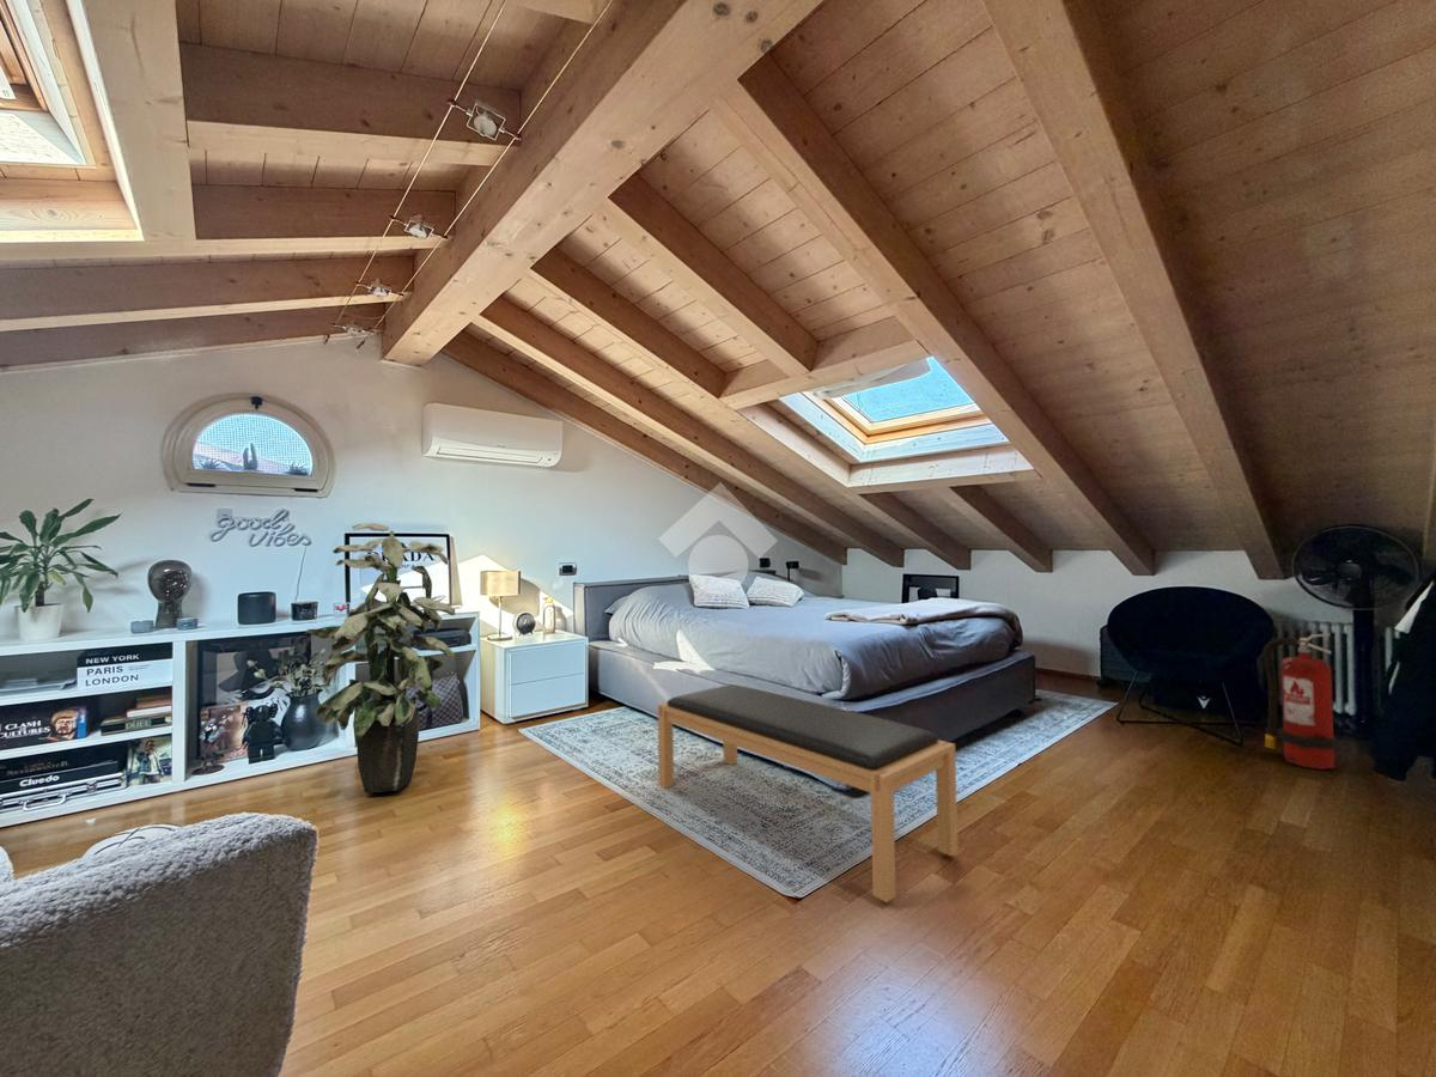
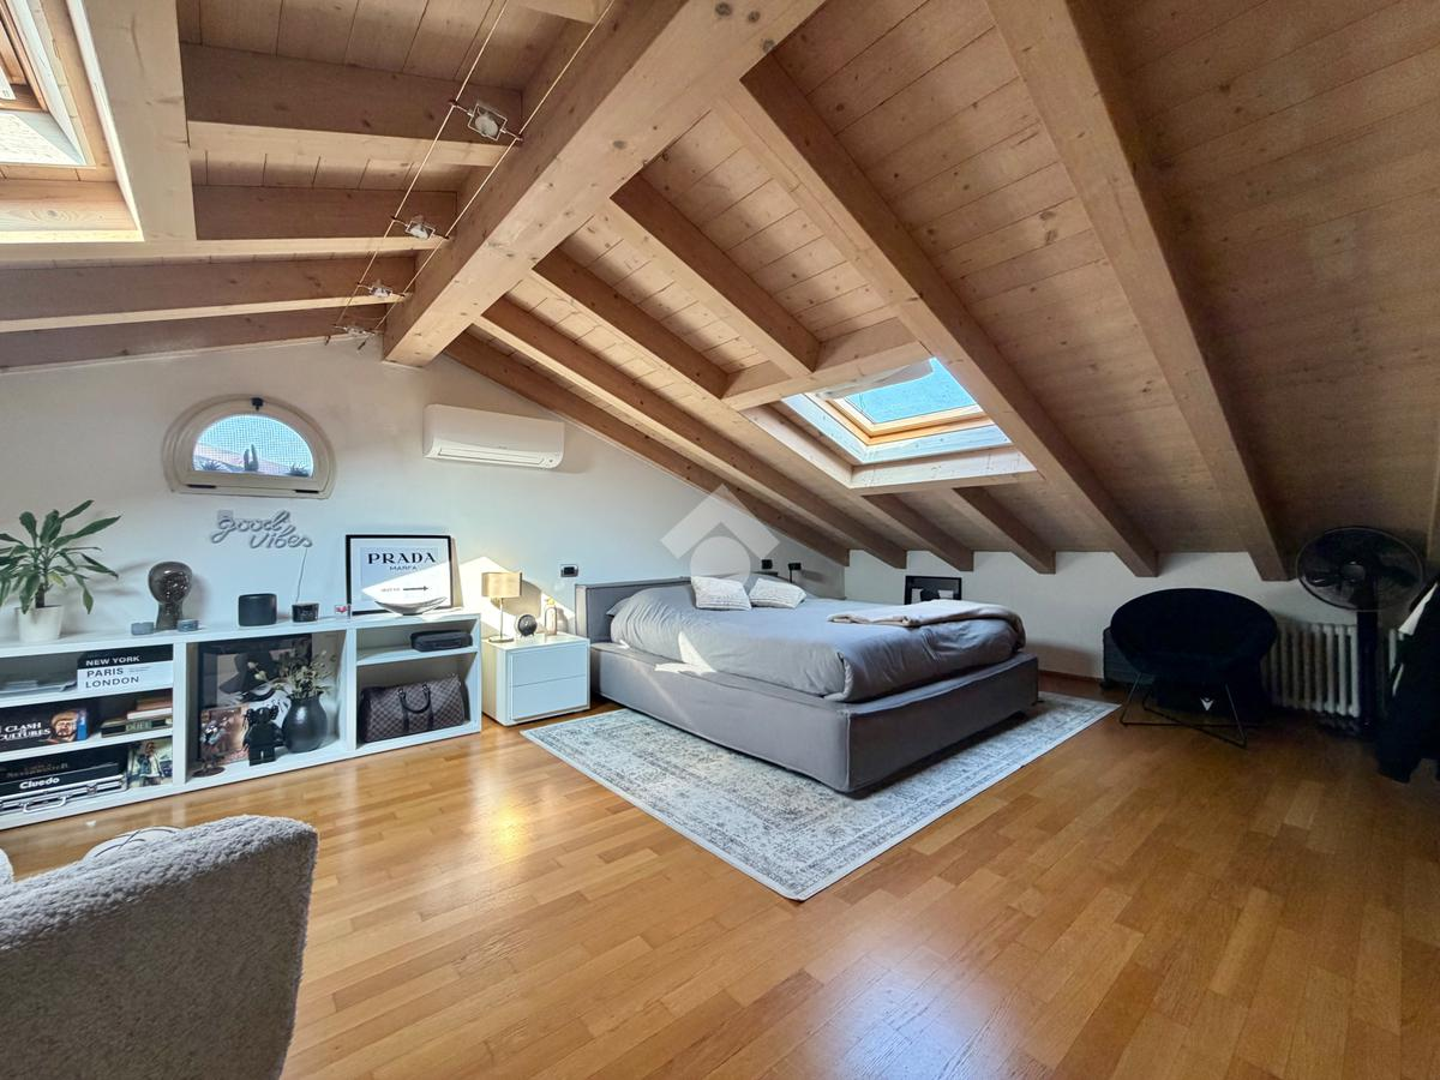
- indoor plant (383, 653)
- bench (787, 762)
- fire extinguisher (1297, 695)
